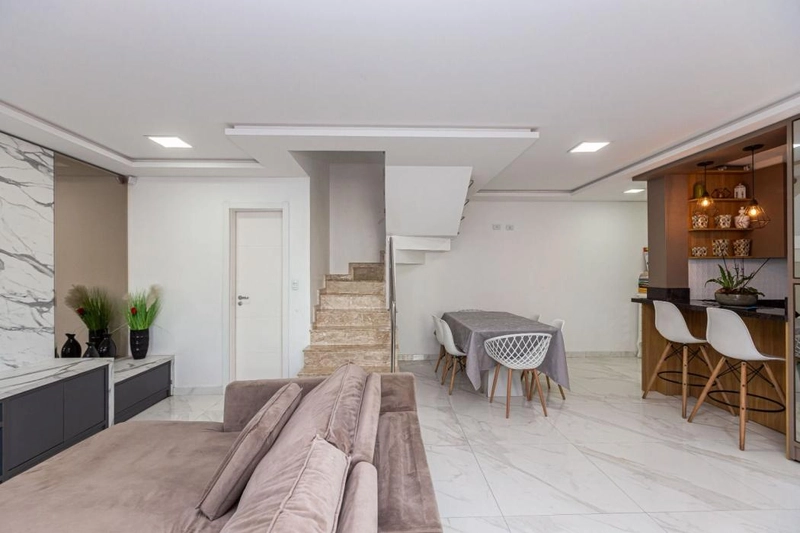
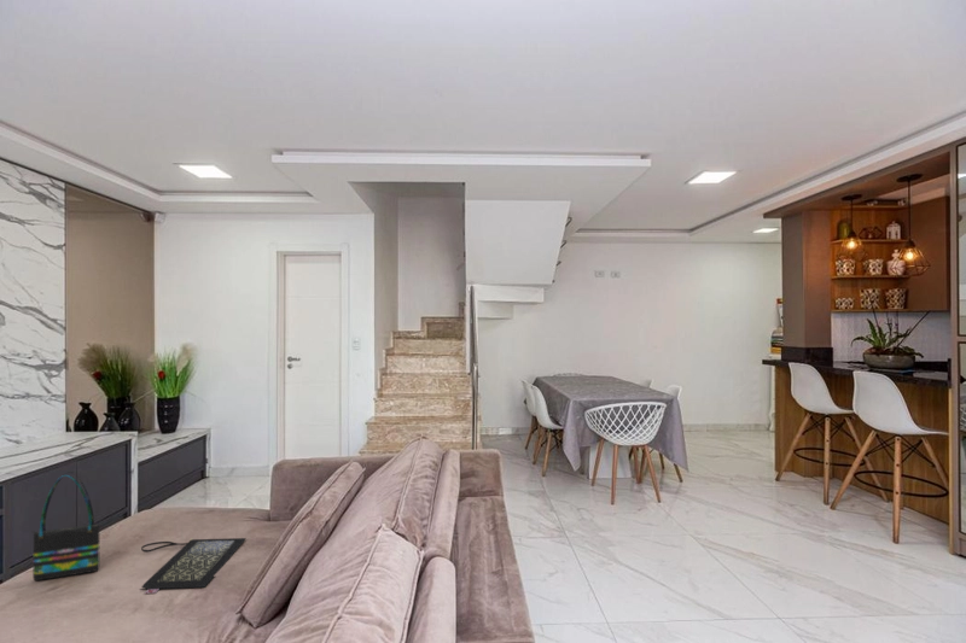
+ tote bag (69, 527)
+ clutch bag (197, 557)
